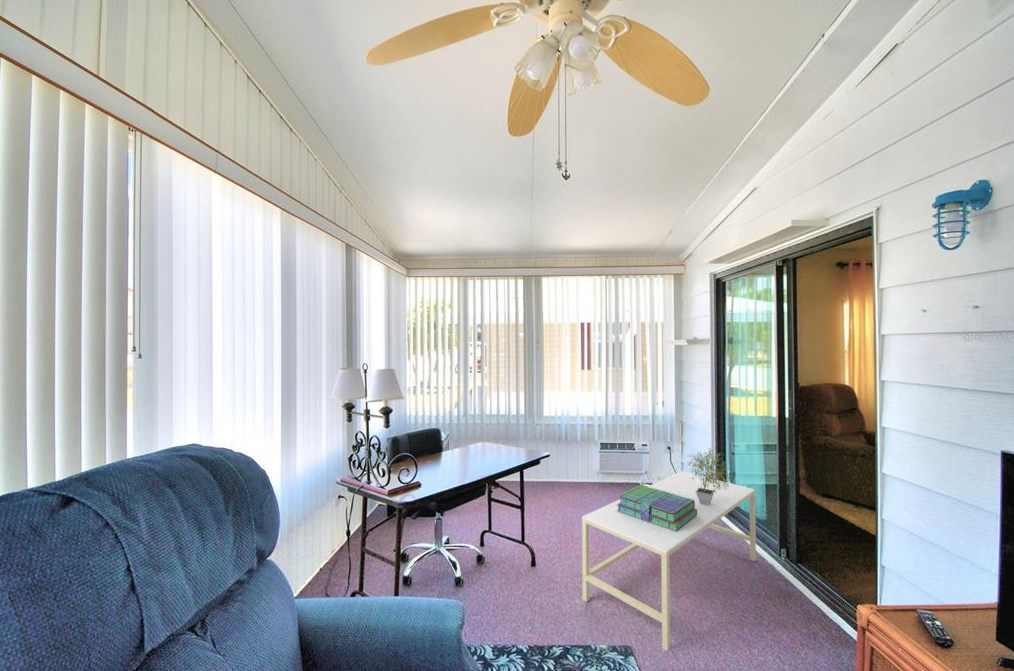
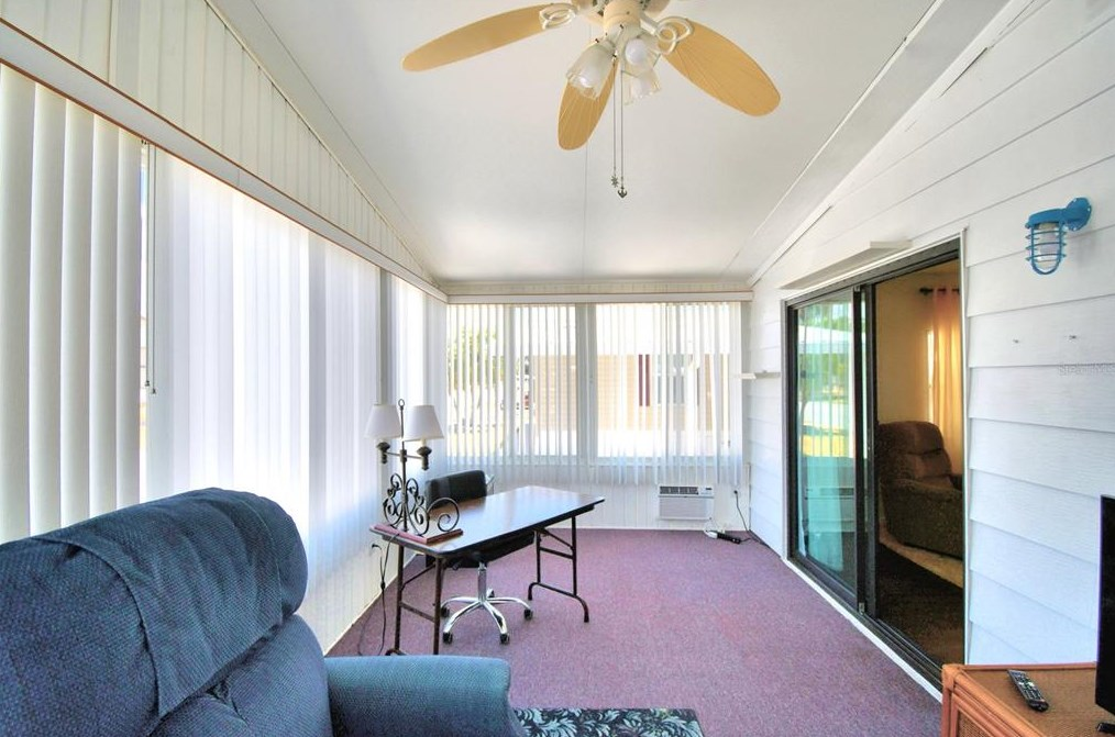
- coffee table (676, 539)
- potted plant (708, 473)
- stack of books (656, 504)
